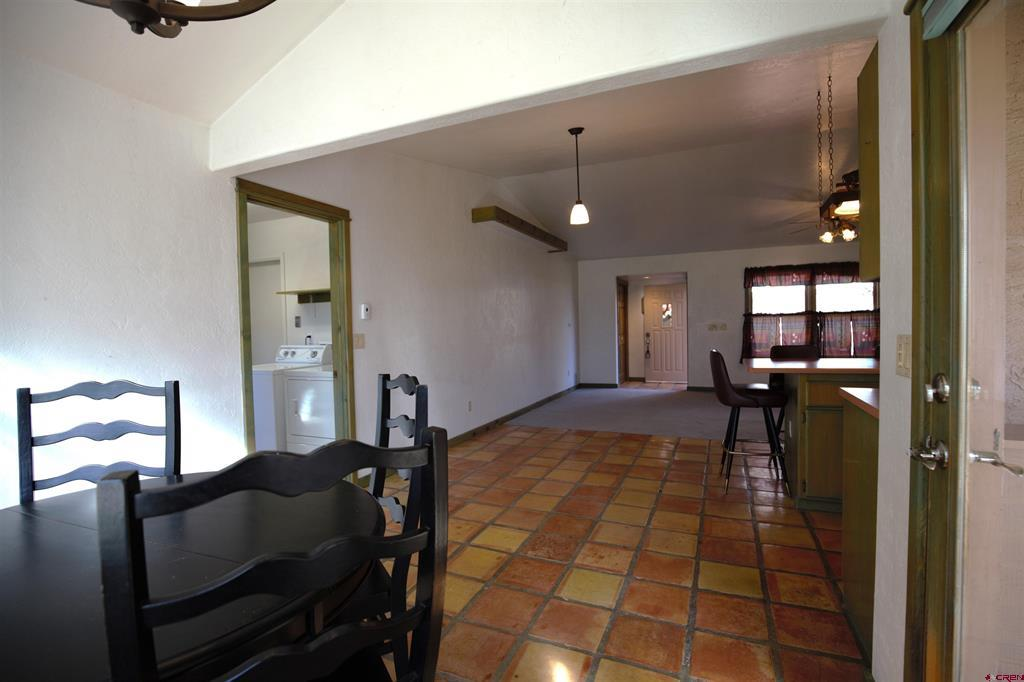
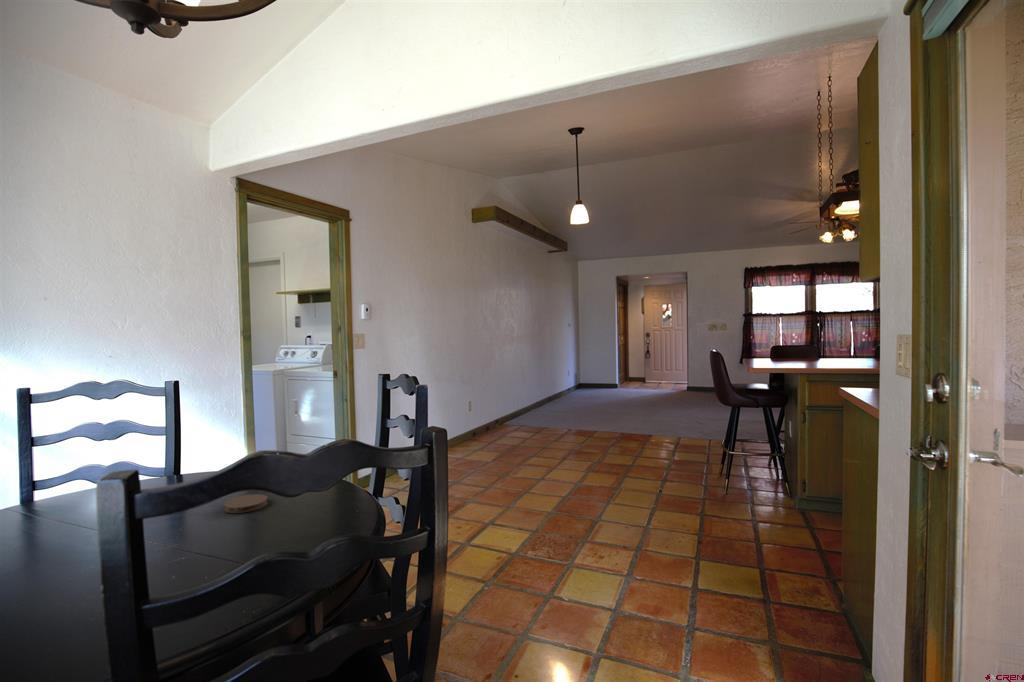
+ coaster (246, 503)
